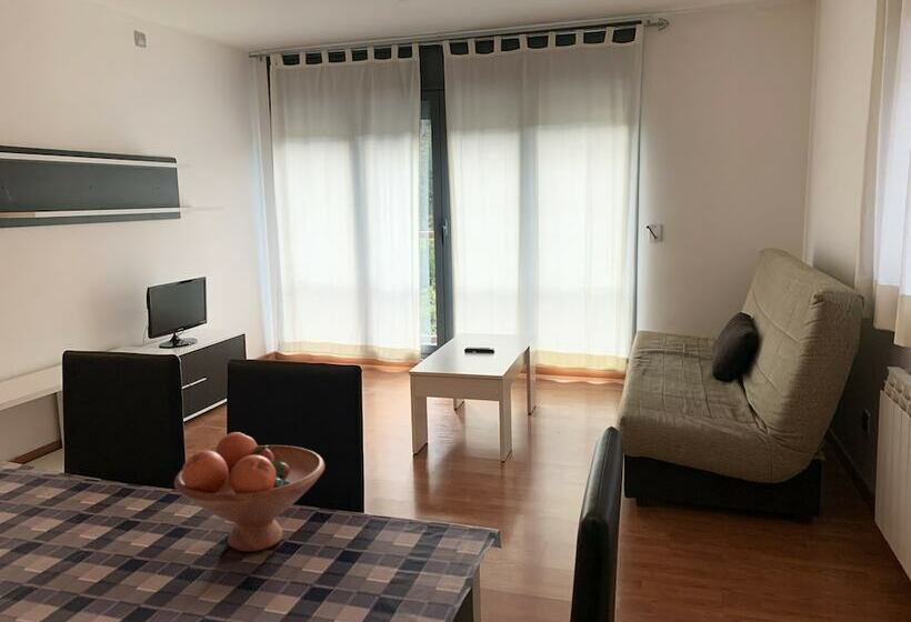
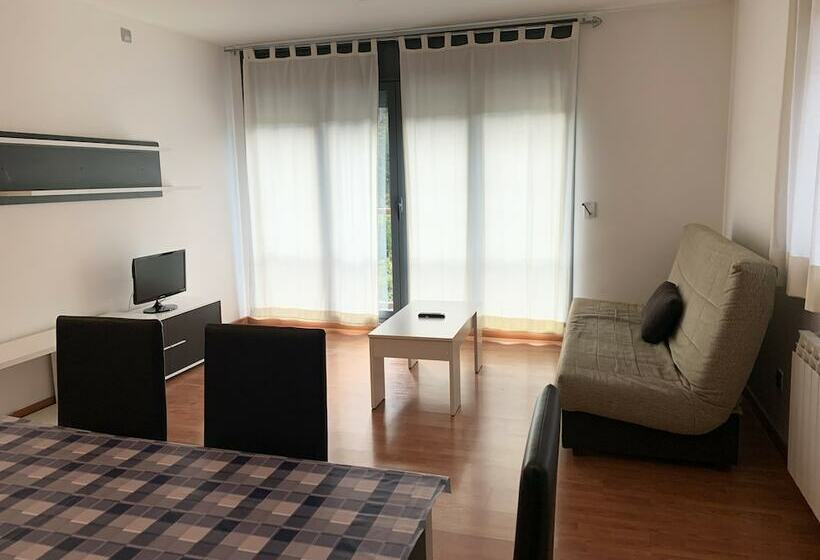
- fruit bowl (252, 490)
